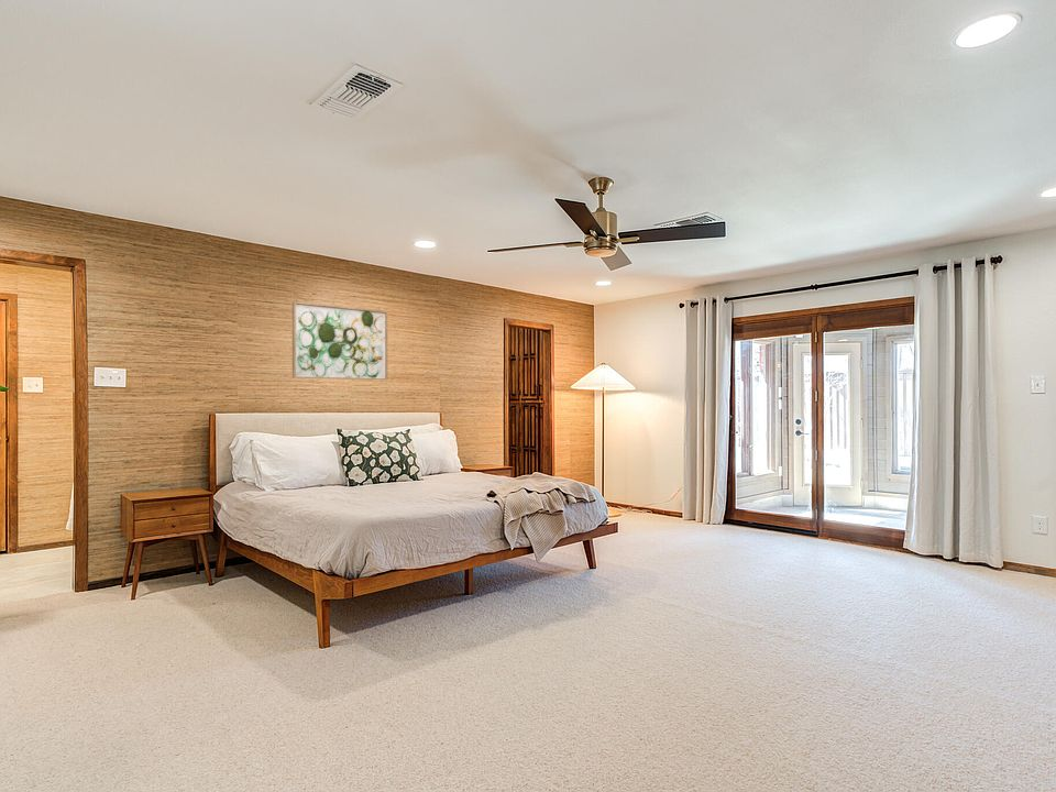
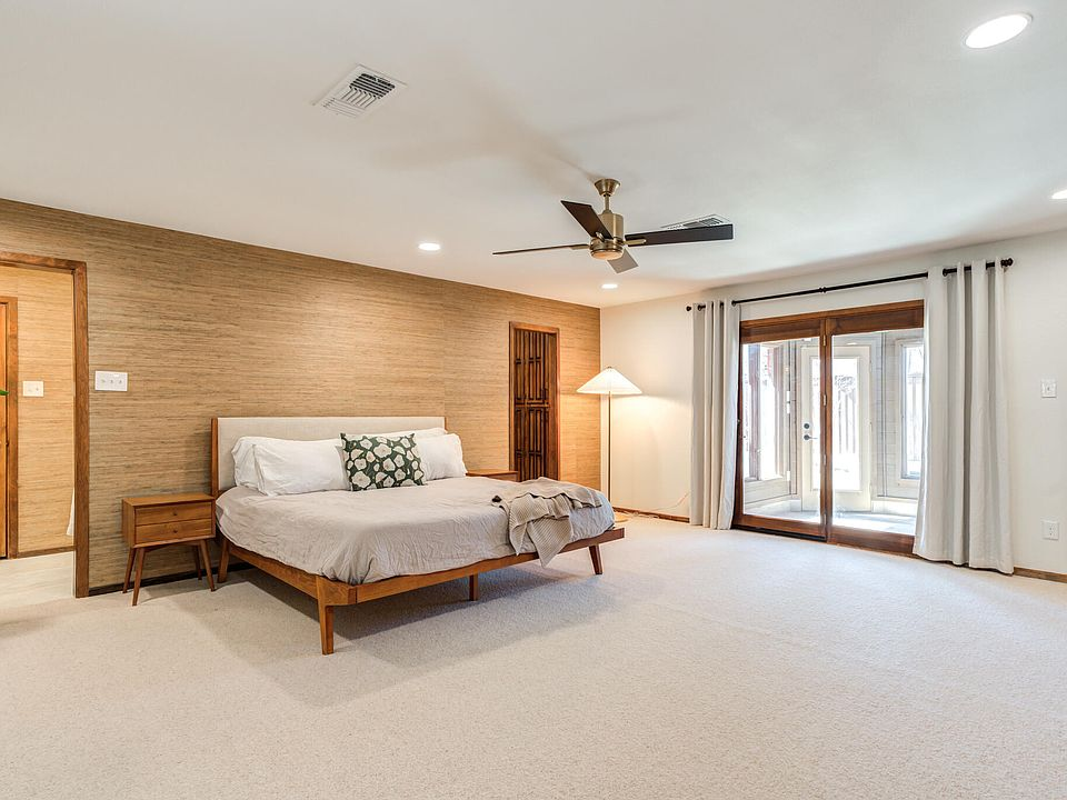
- wall art (342, 342)
